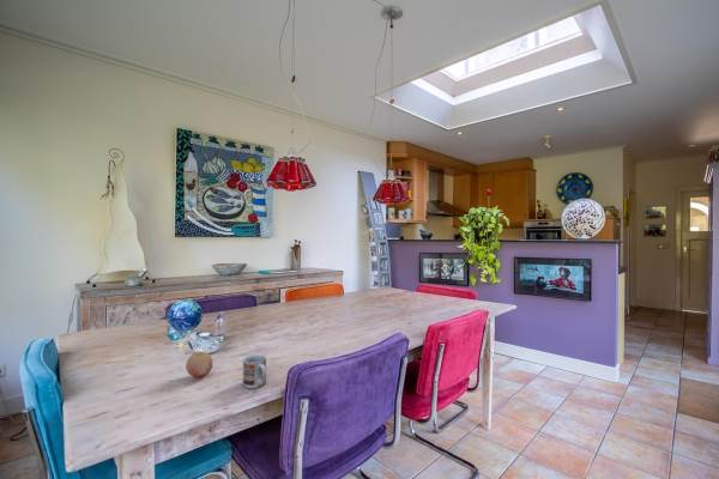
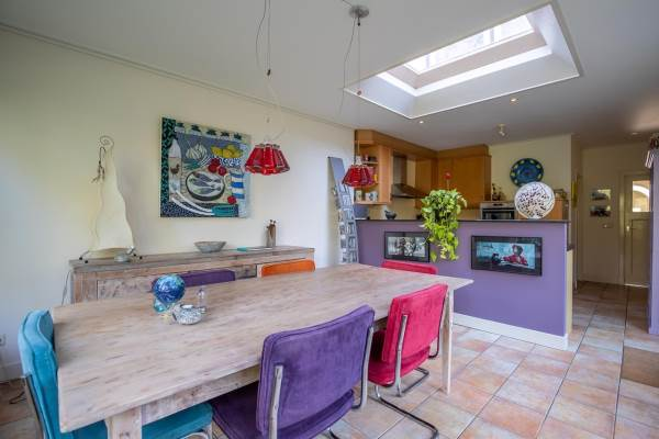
- fruit (199, 364)
- cup (256, 371)
